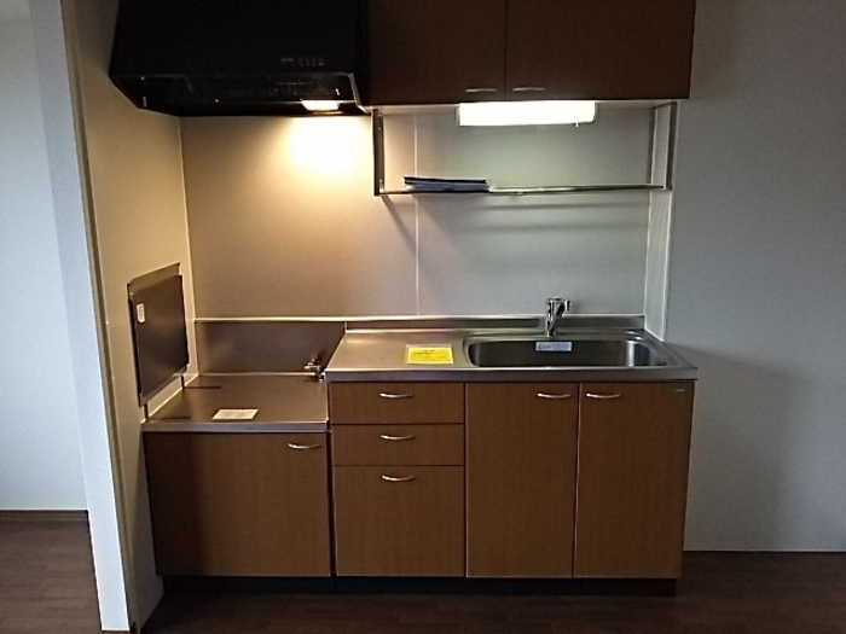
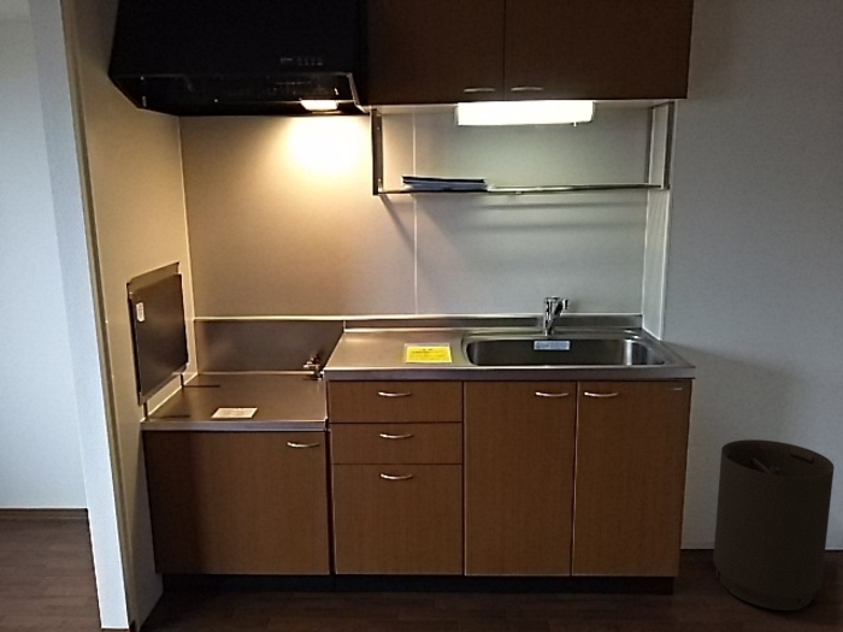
+ trash can (770, 521)
